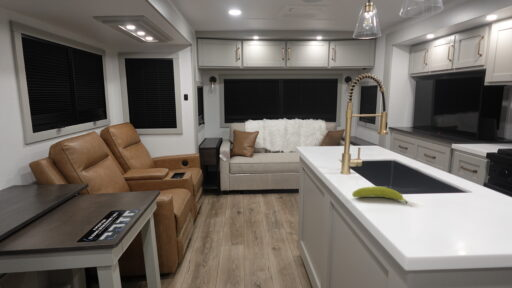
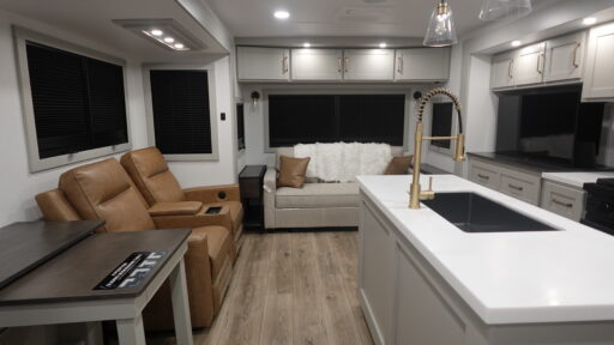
- fruit (377, 194)
